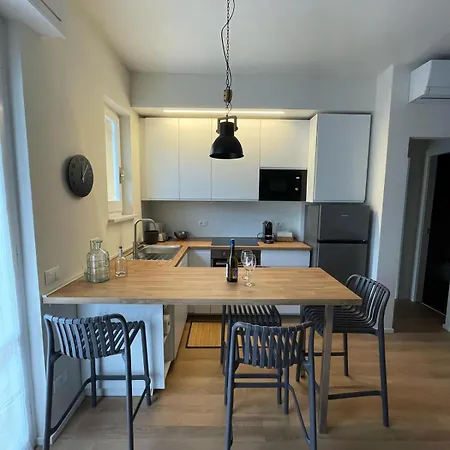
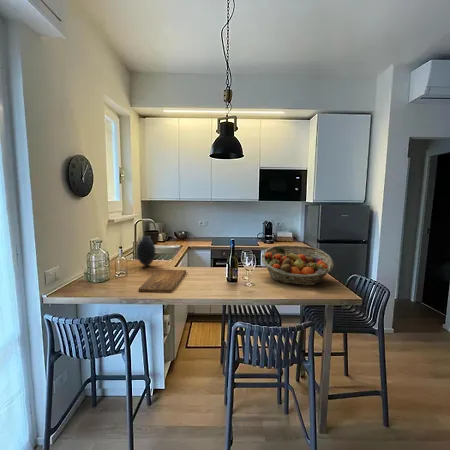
+ vase (146, 251)
+ fruit basket (296, 264)
+ cutting board (164, 279)
